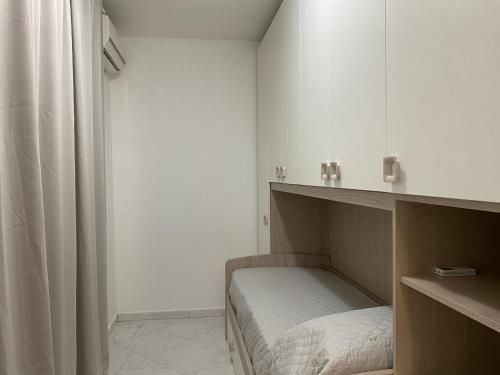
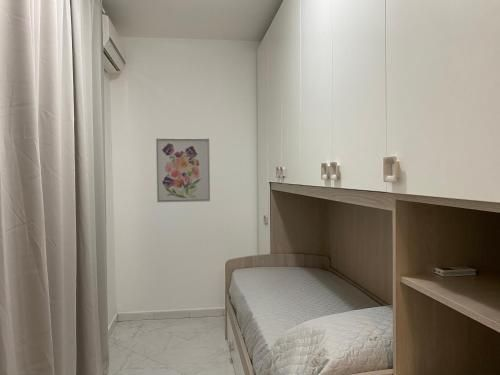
+ wall art (183, 170)
